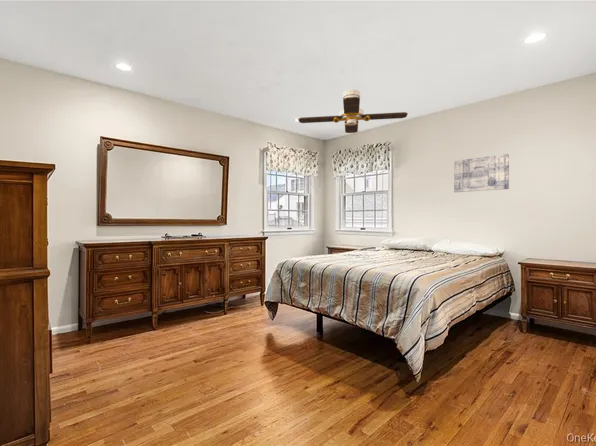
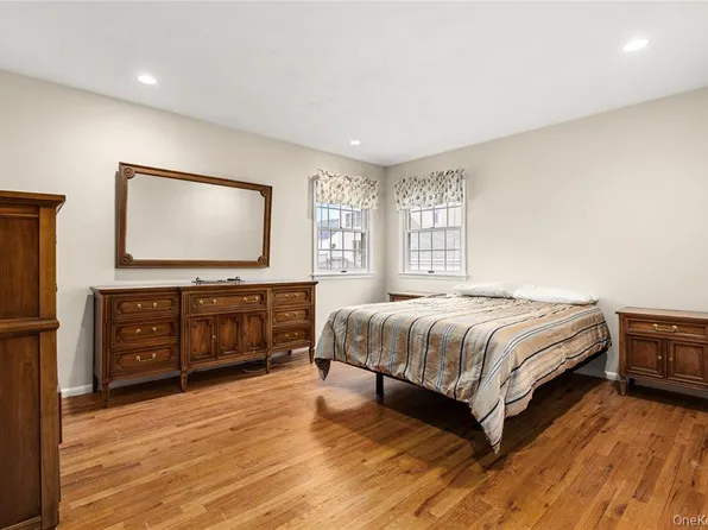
- wall art (480, 174)
- ceiling fan (351, 108)
